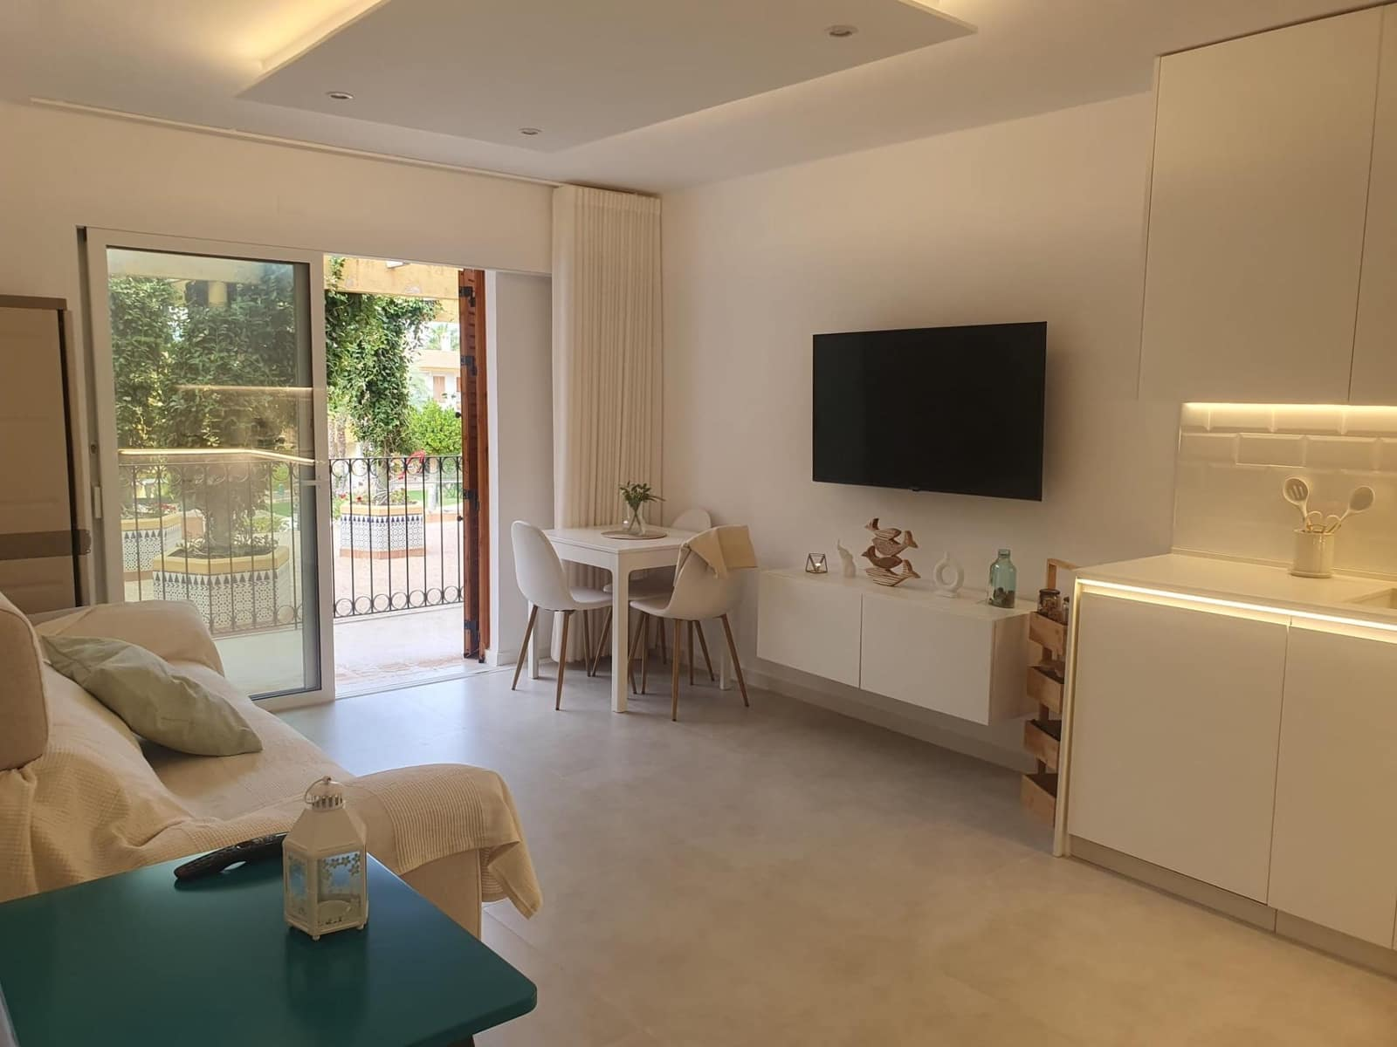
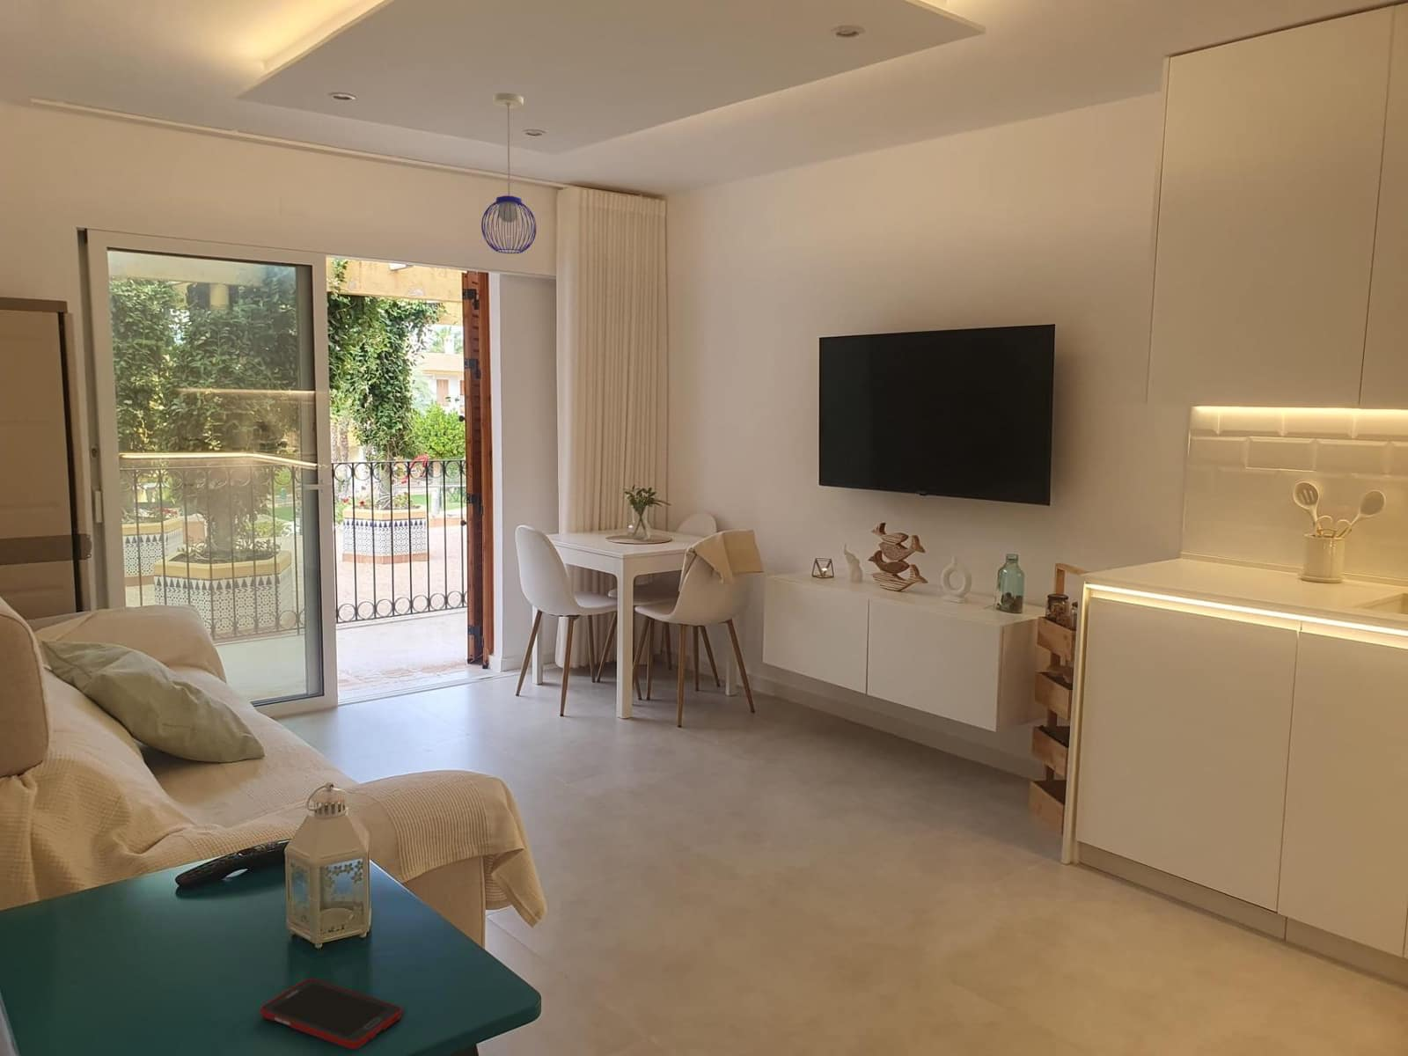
+ cell phone (330, 1012)
+ pendant light (509, 175)
